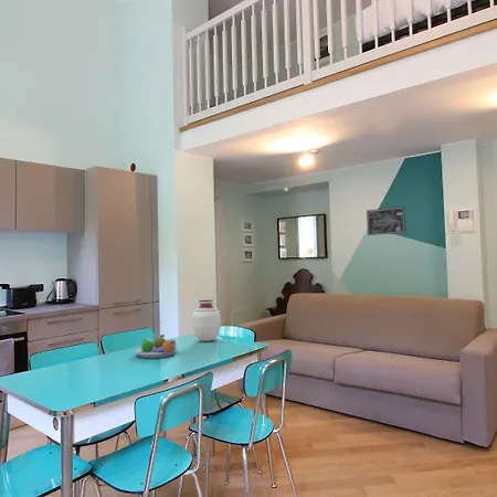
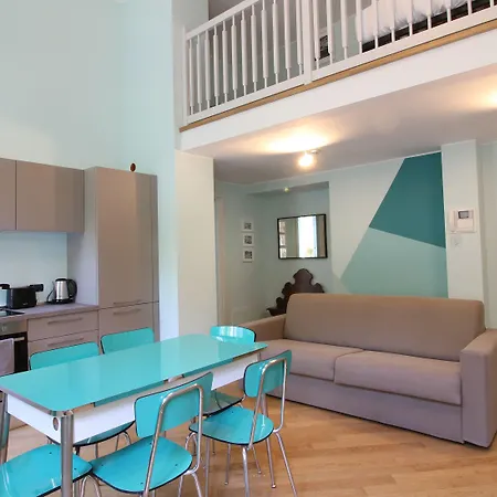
- vase (207, 320)
- fruit bowl (156, 345)
- wall art (385, 221)
